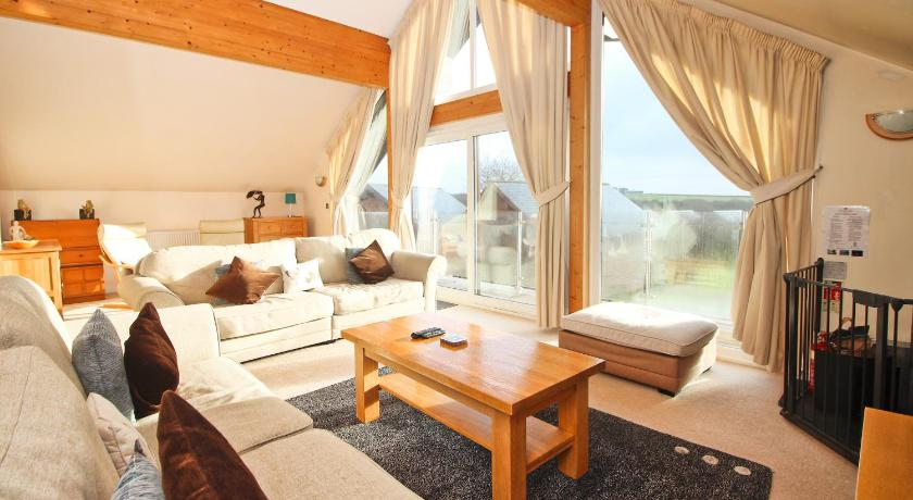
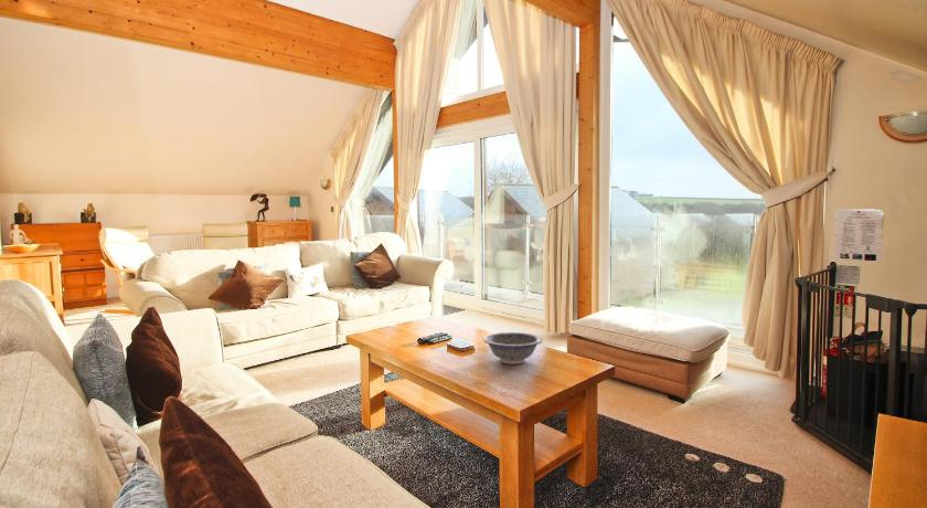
+ decorative bowl (512, 349)
